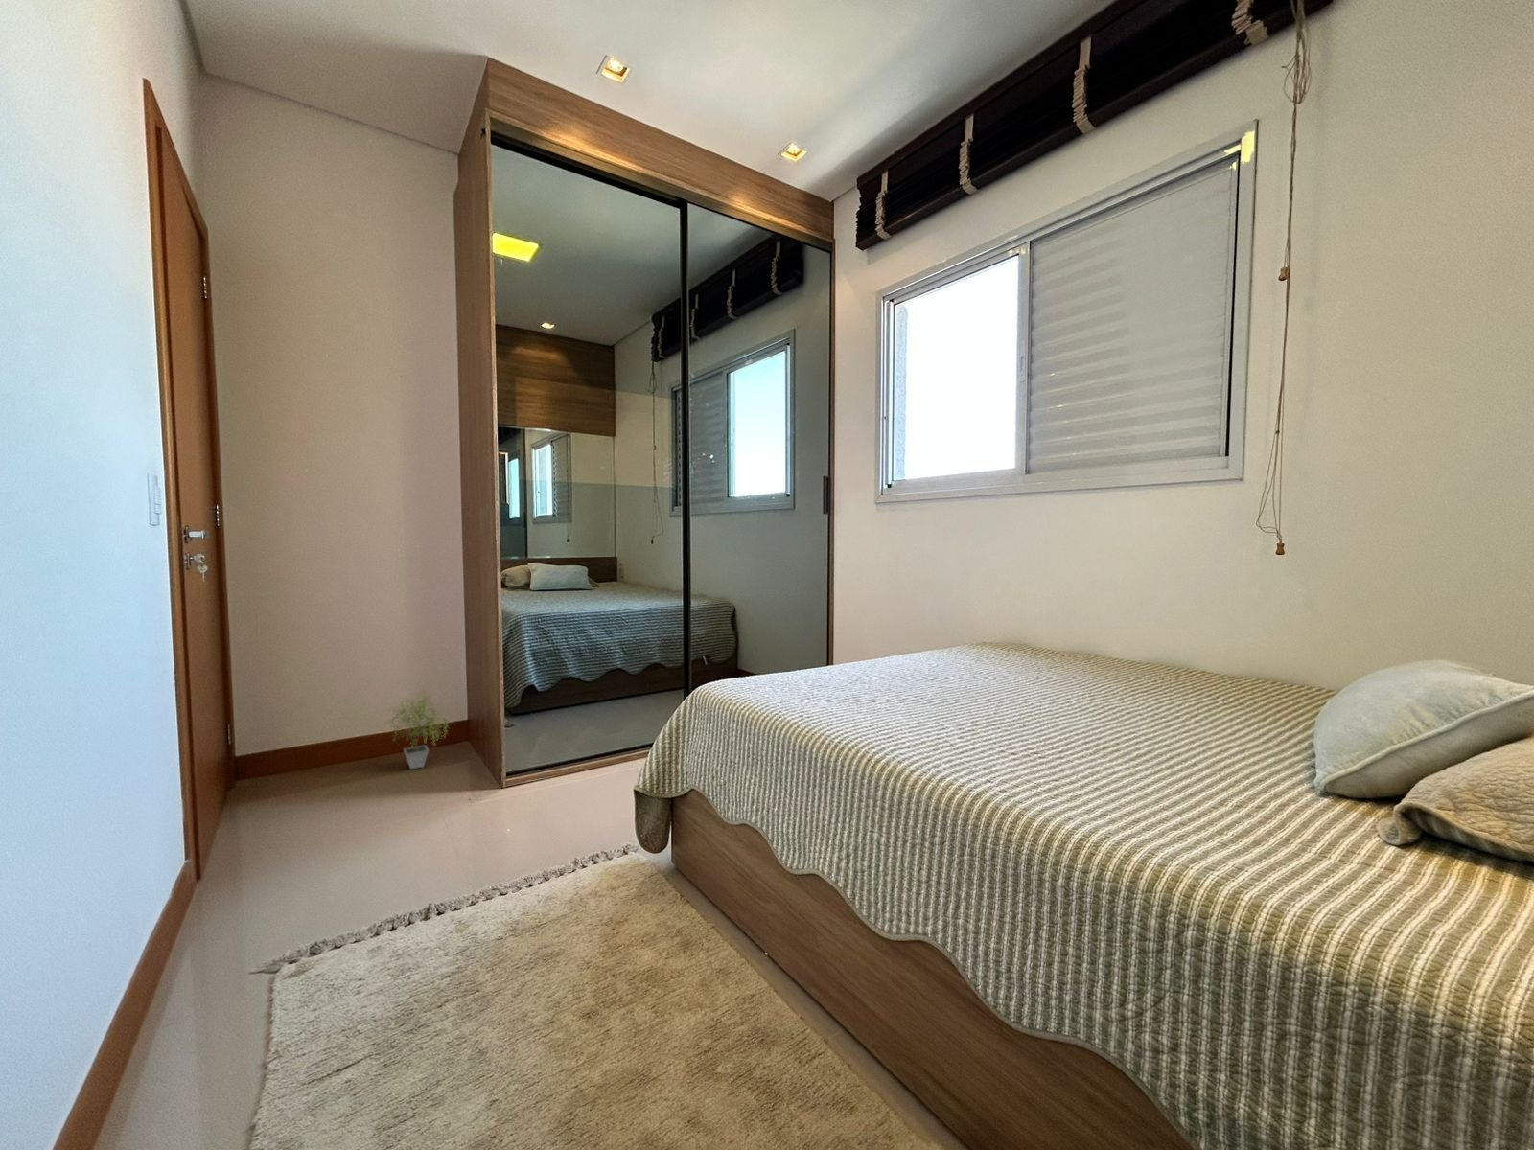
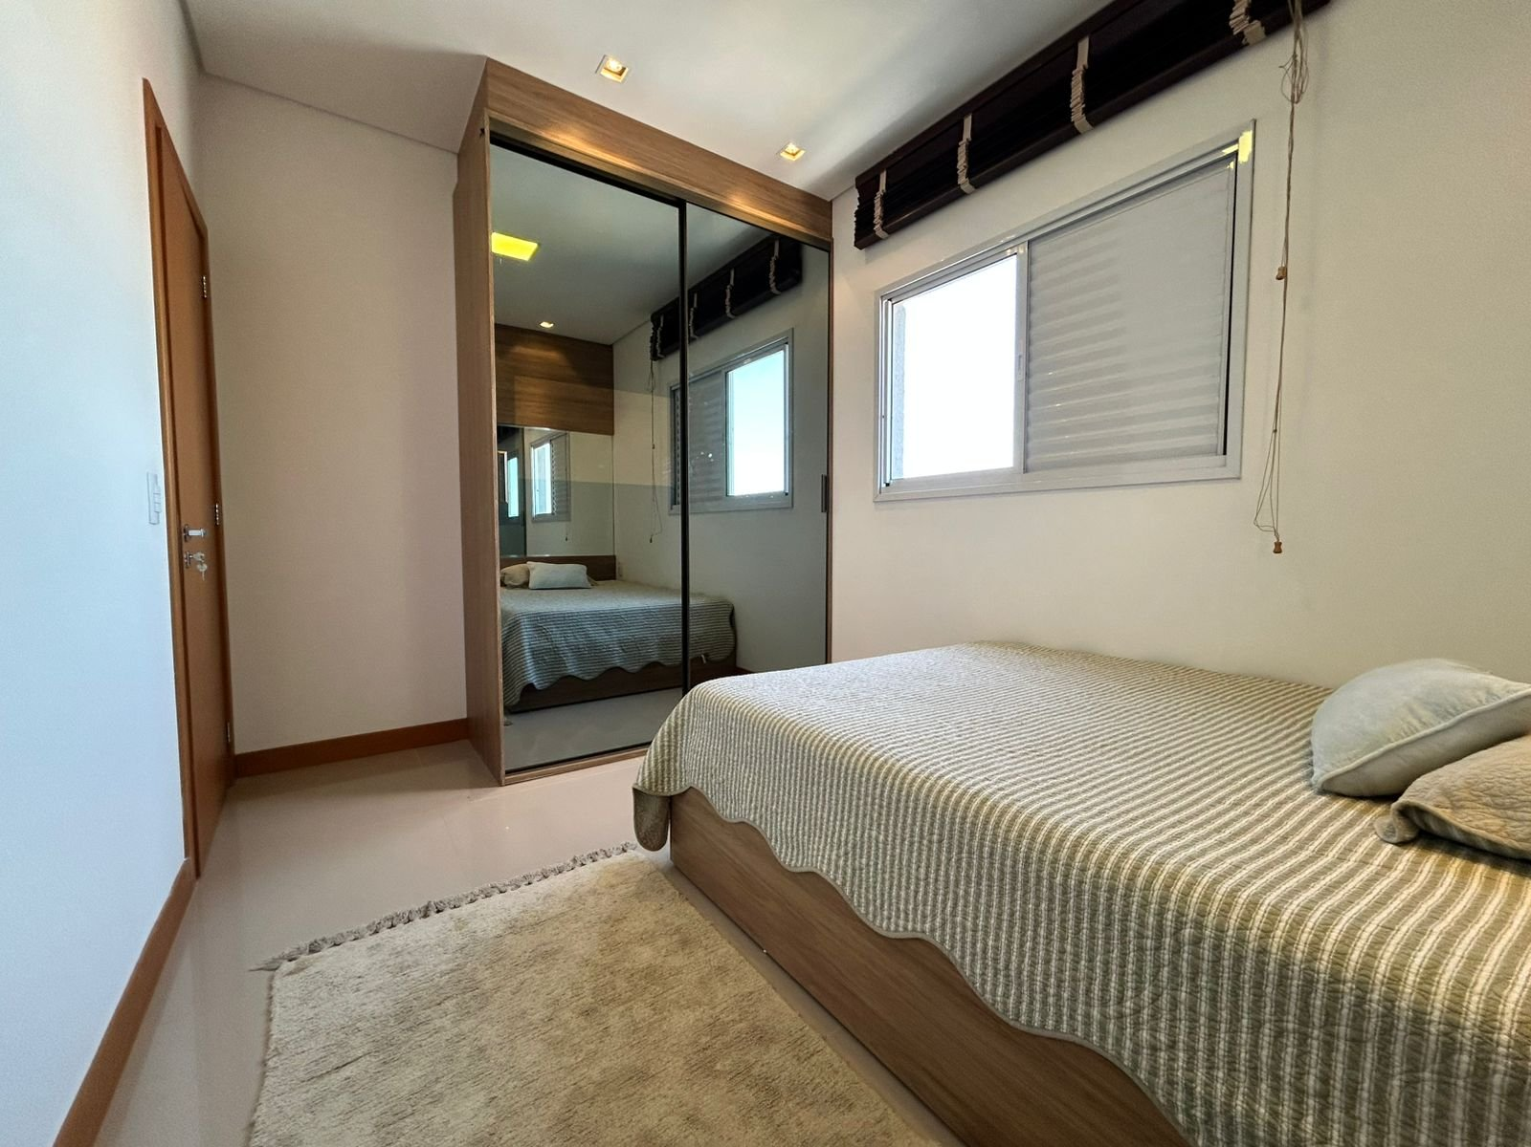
- potted plant (418, 726)
